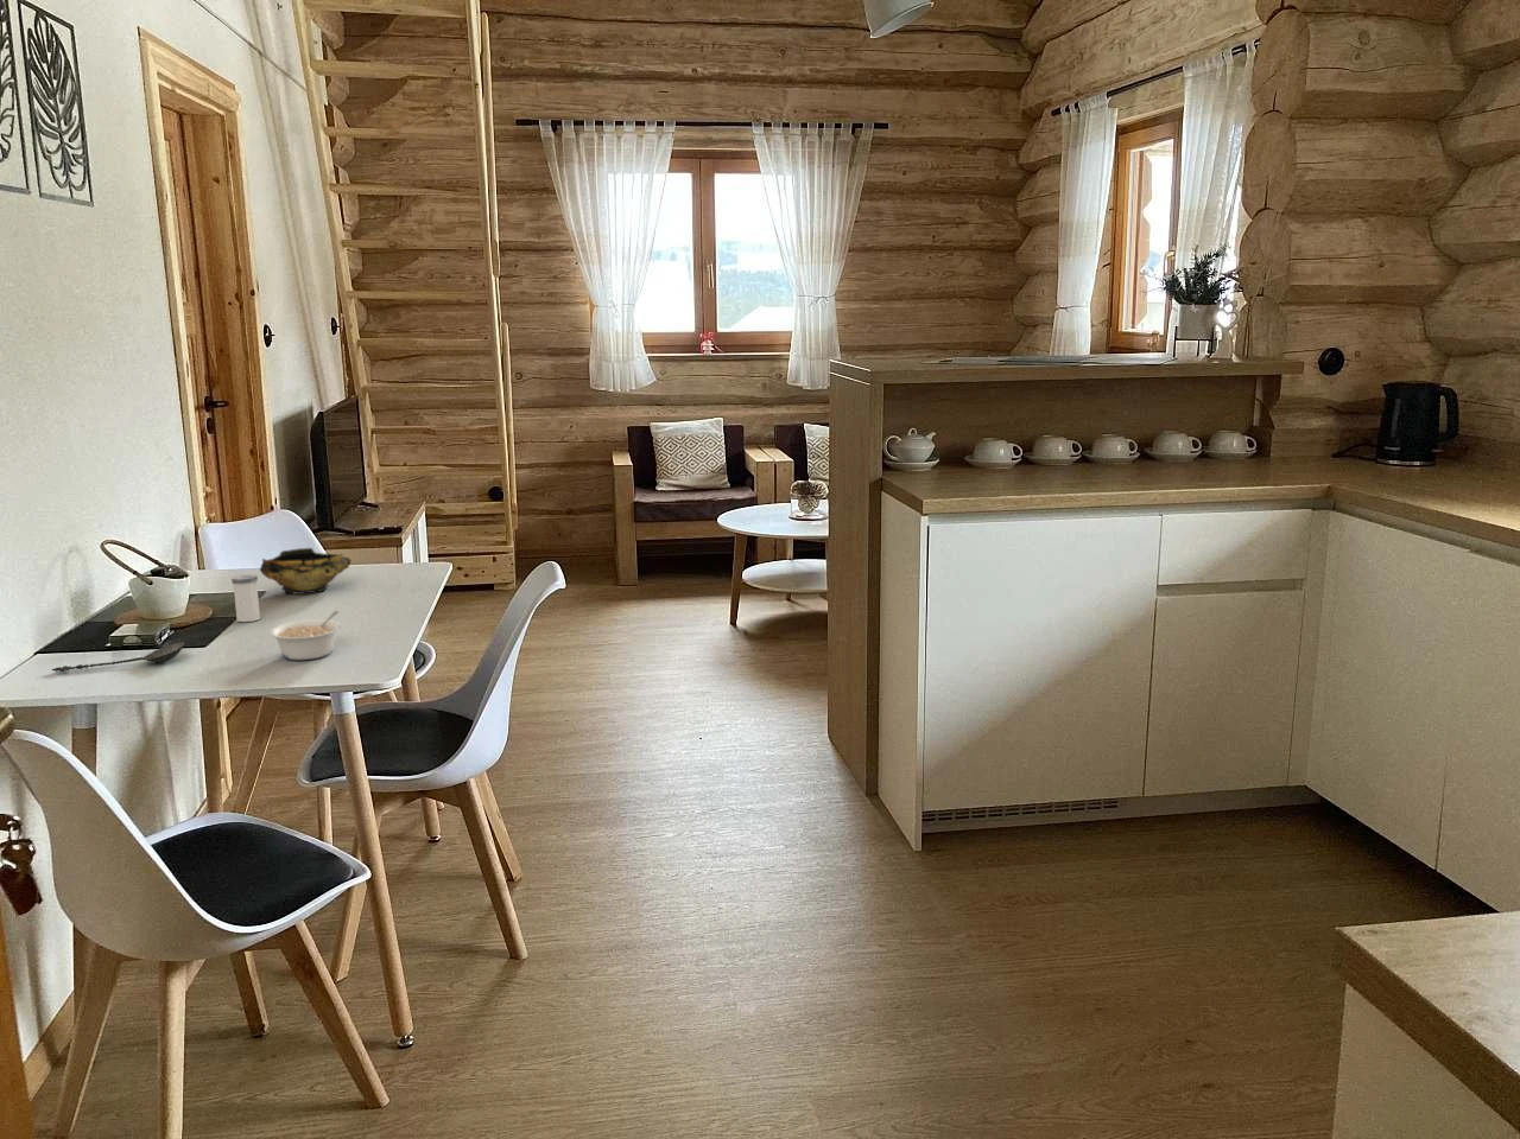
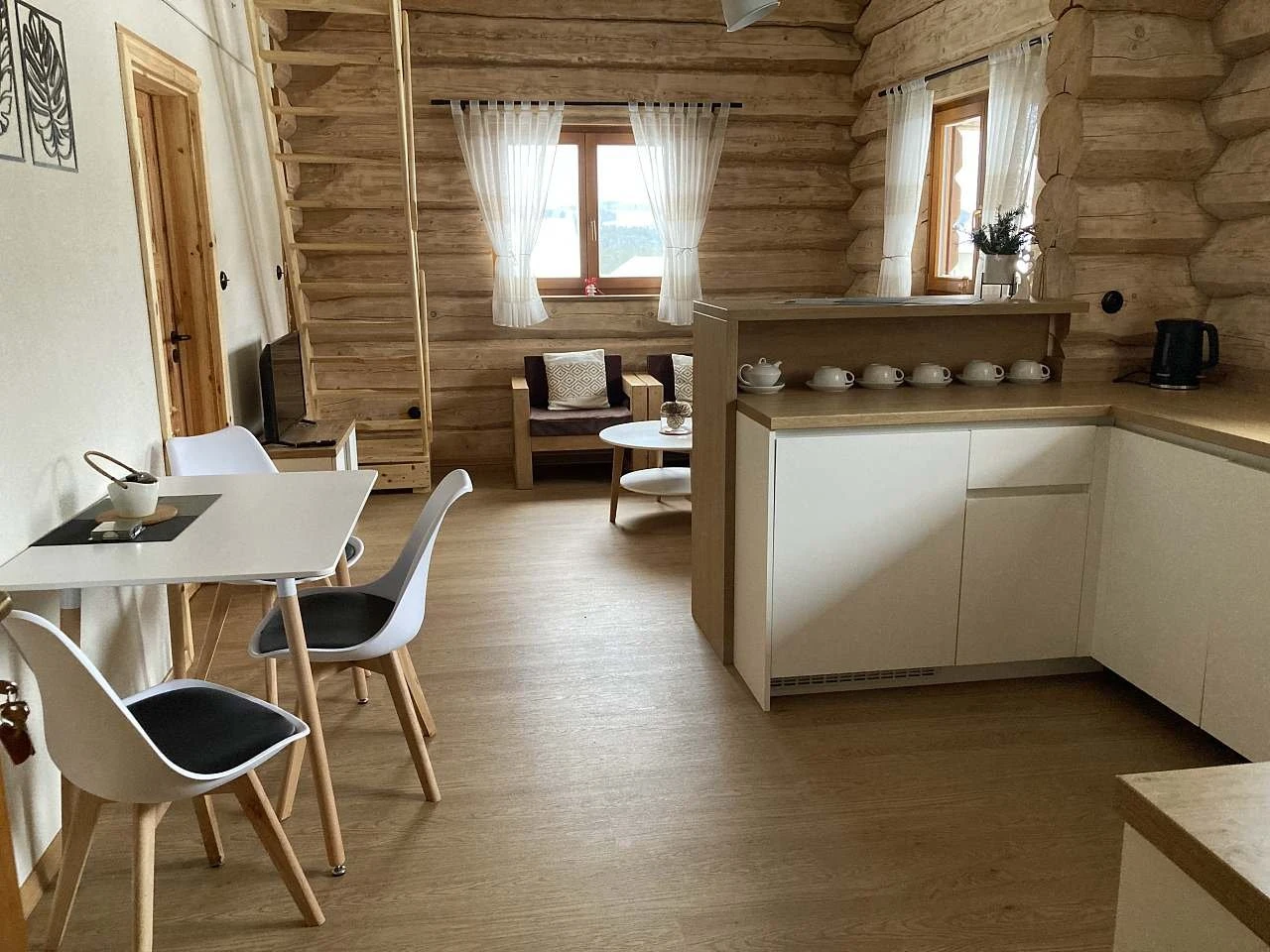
- bowl (308, 571)
- salt shaker (245, 598)
- spoon (118, 660)
- legume (306, 638)
